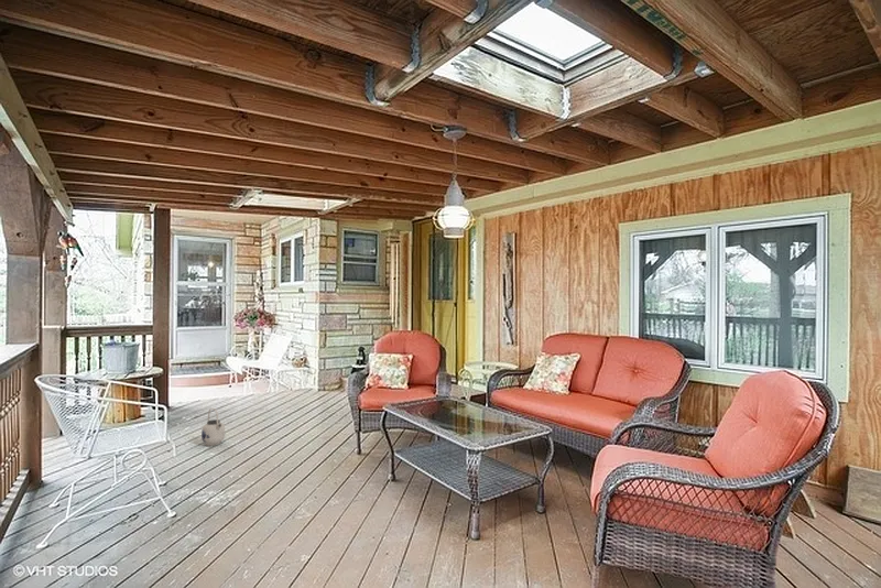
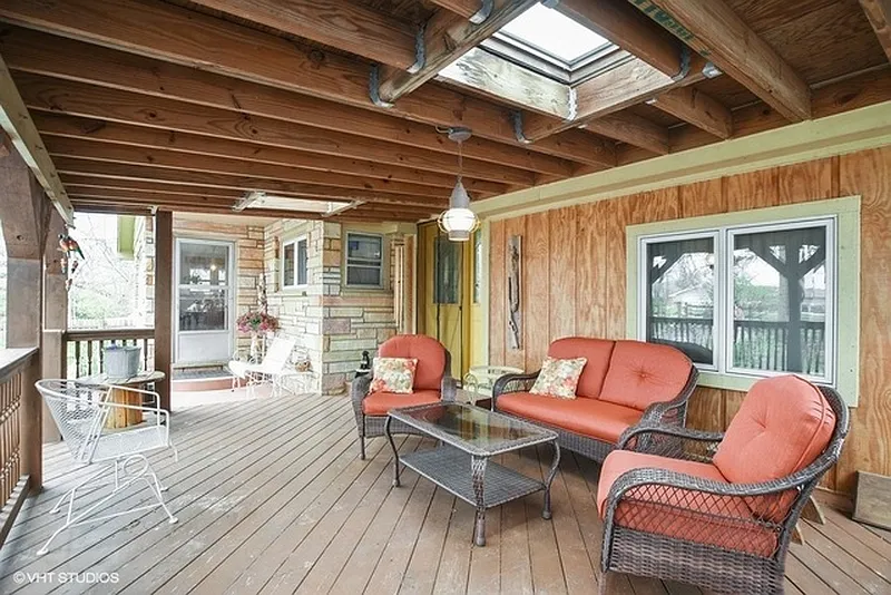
- teapot (214, 426)
